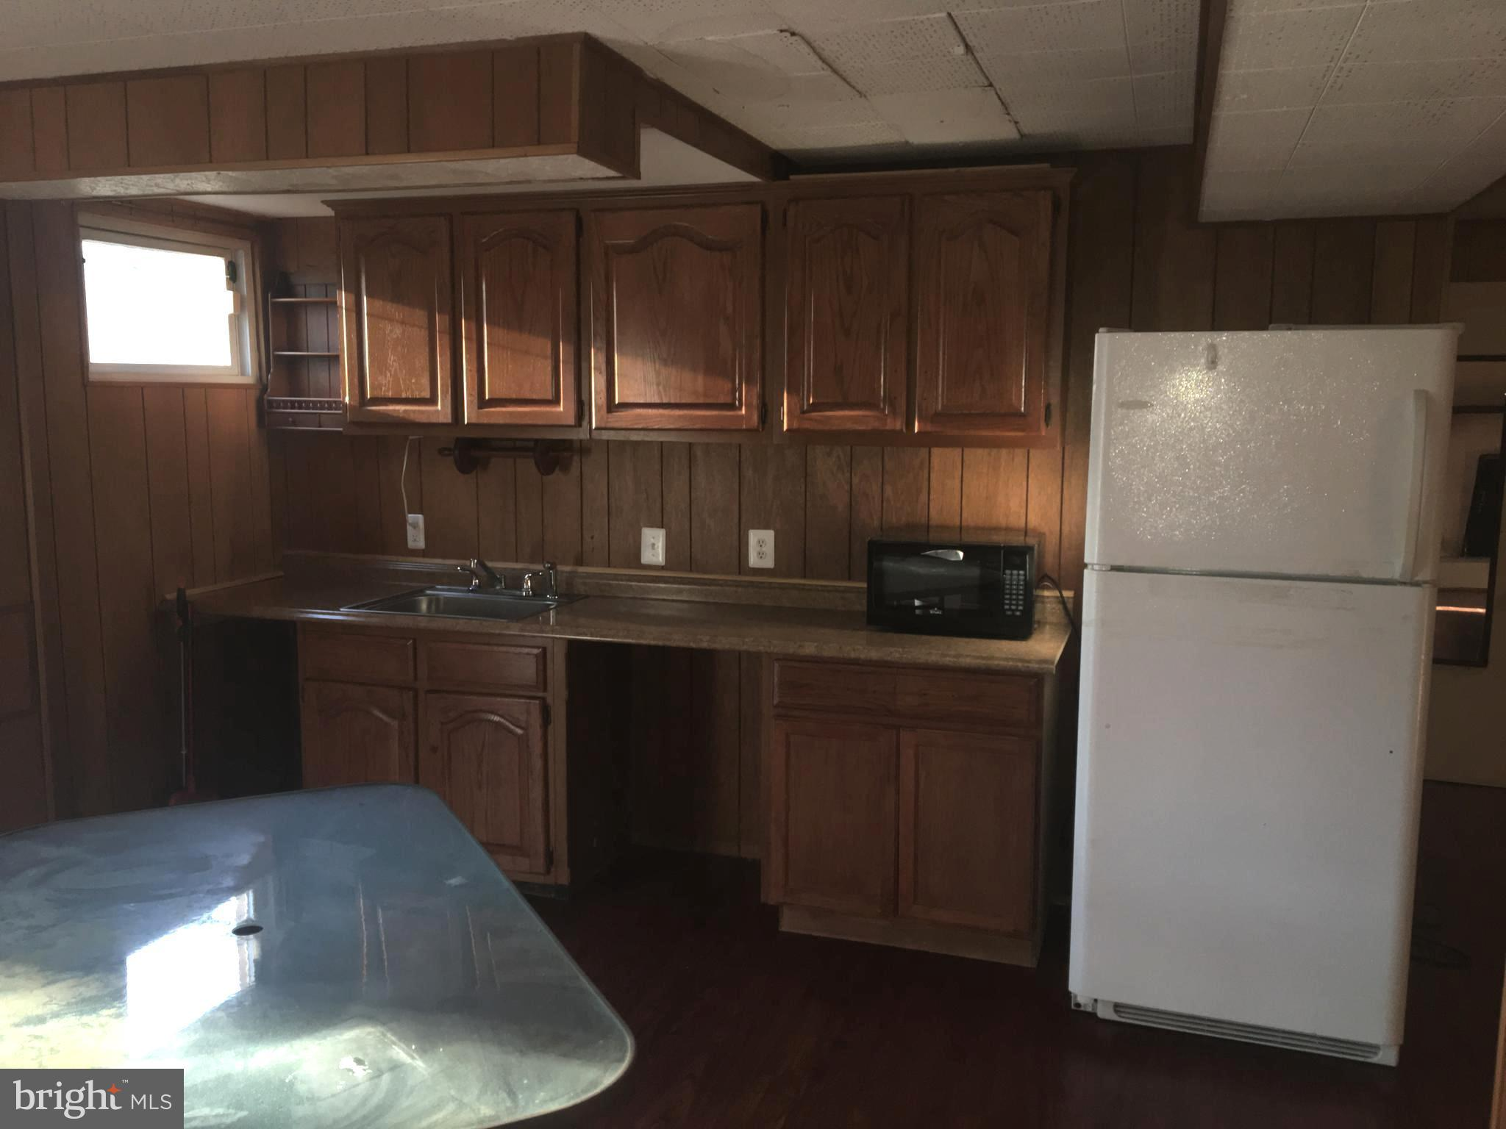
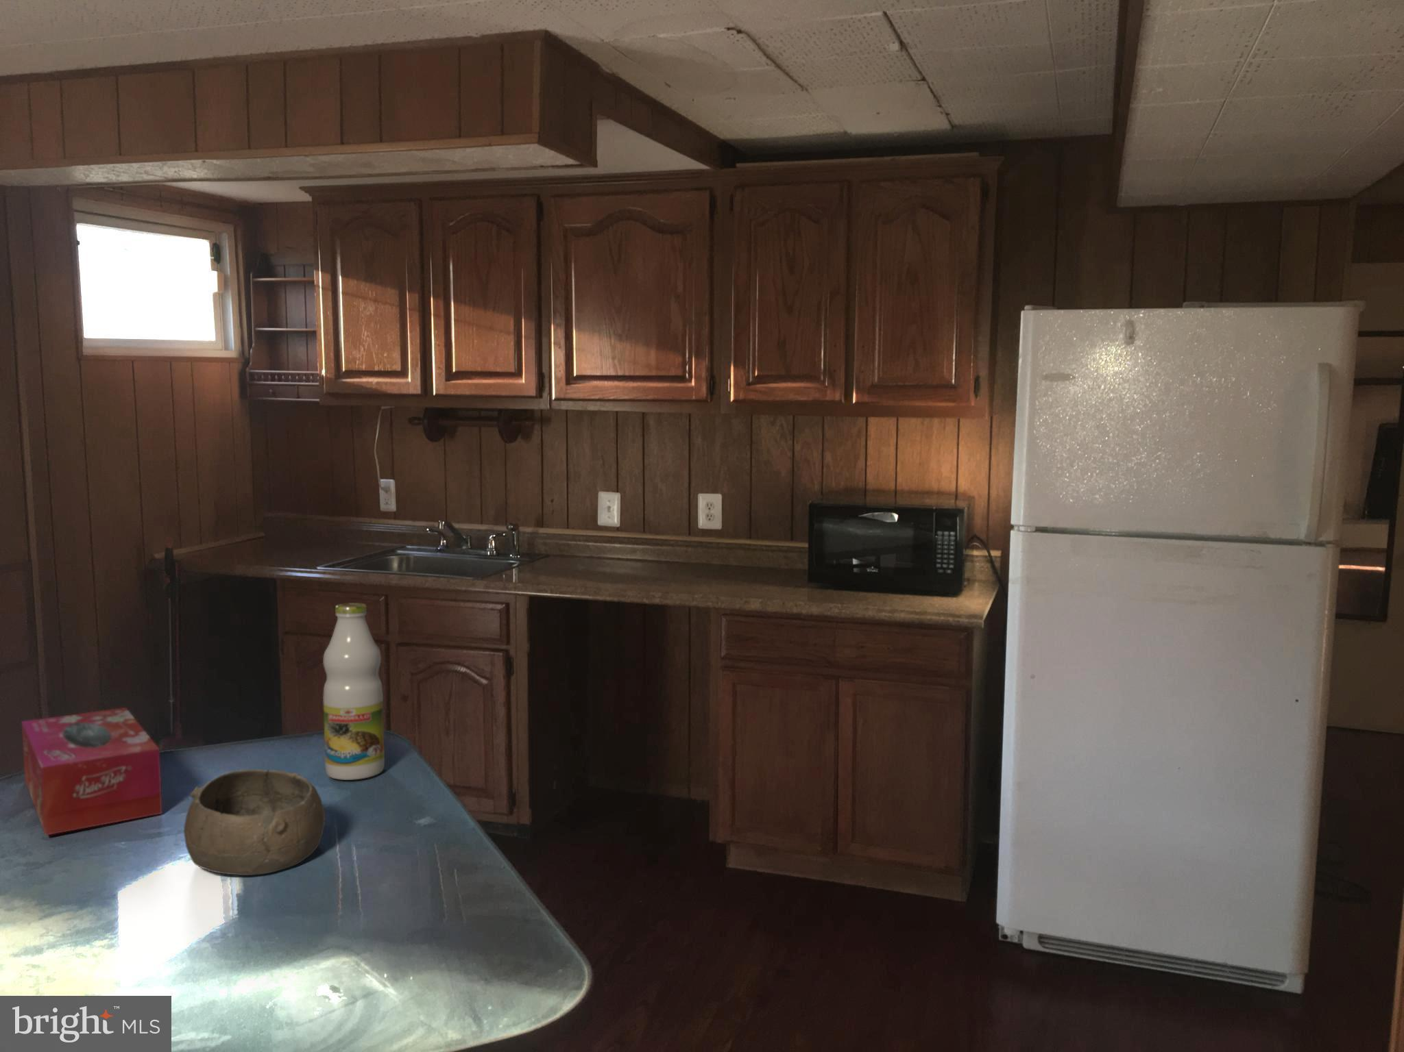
+ bottle (353, 690)
+ bowl (254, 818)
+ tissue box (90, 766)
